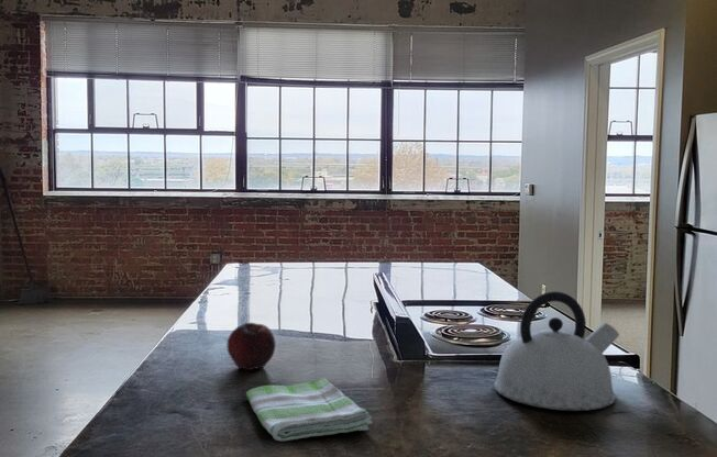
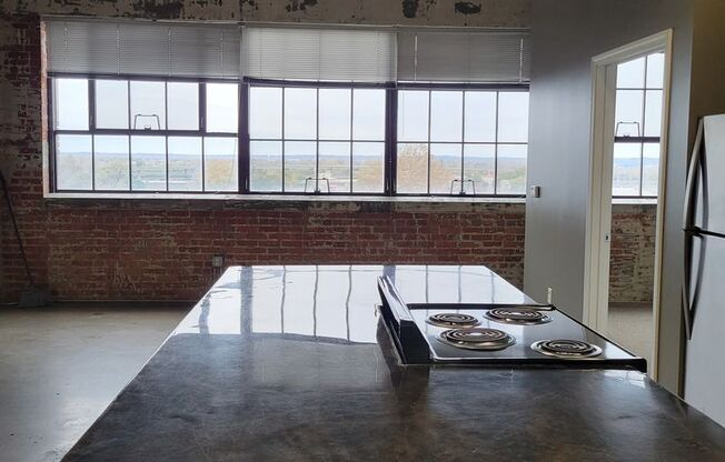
- fruit (251, 345)
- dish towel (304, 403)
- kettle (560, 341)
